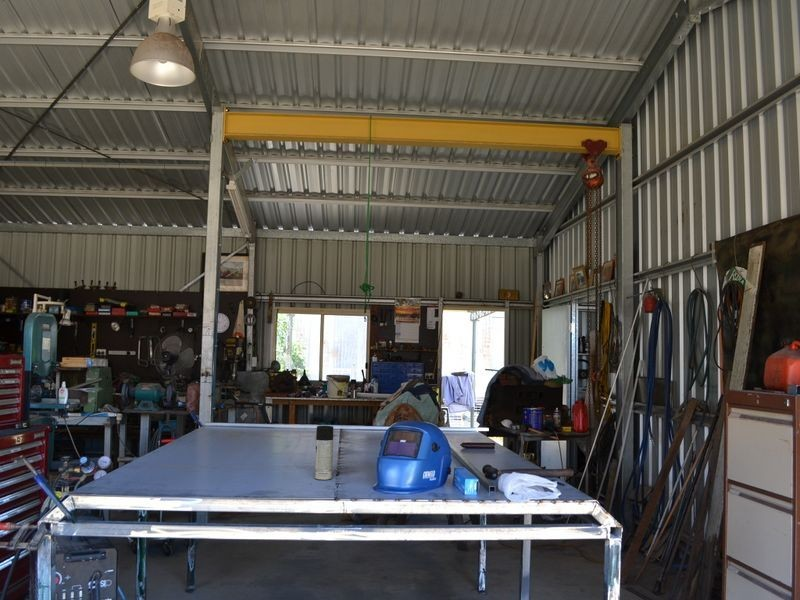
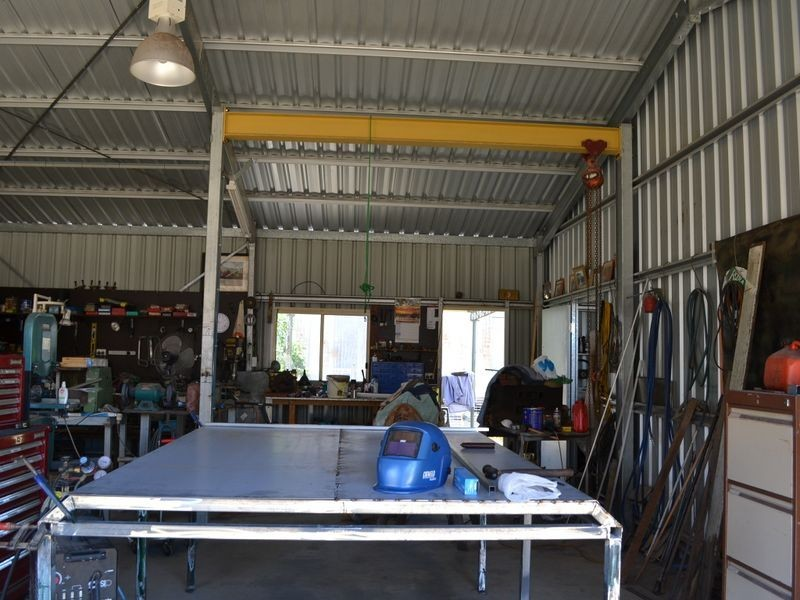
- spray can (324, 452)
